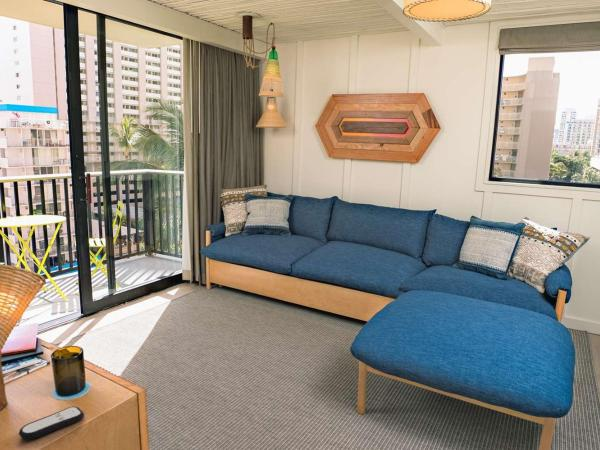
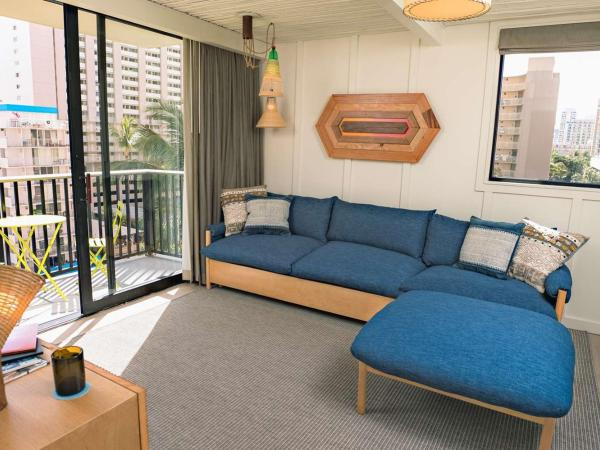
- remote control (52, 422)
